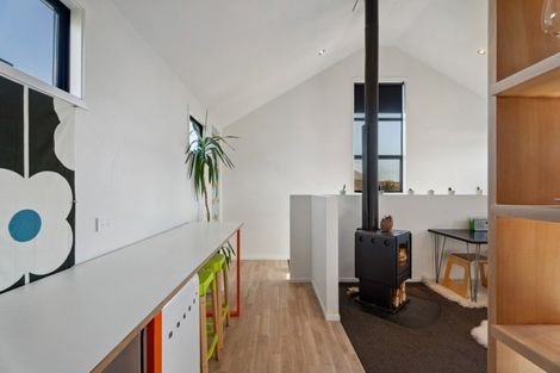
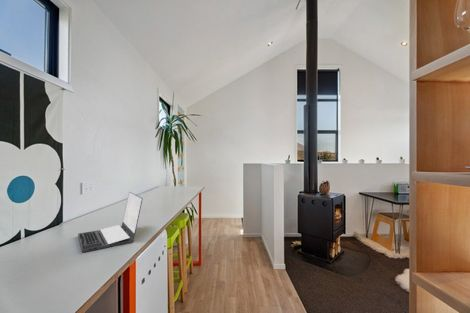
+ laptop (113, 226)
